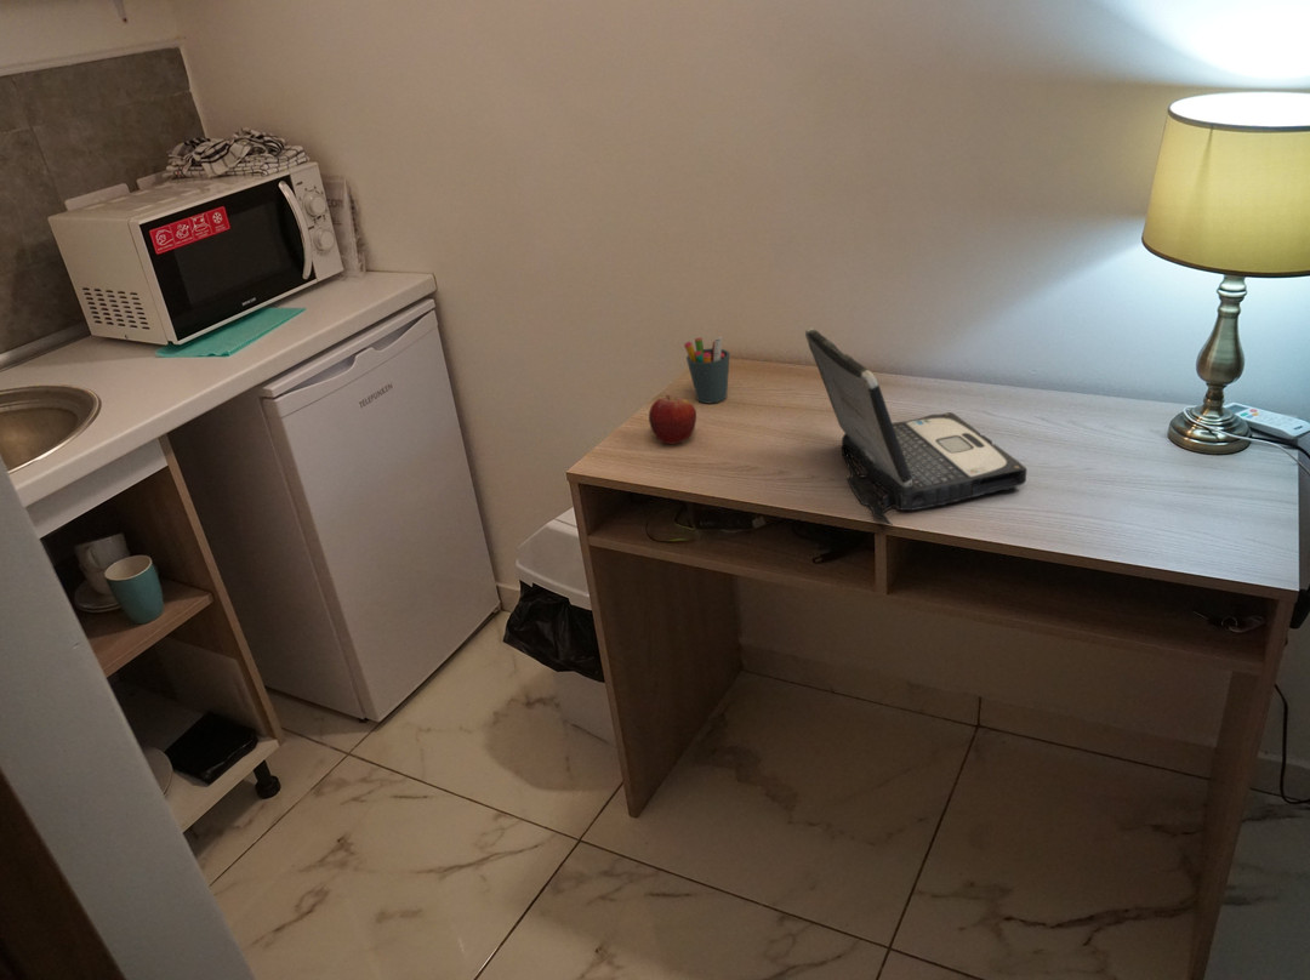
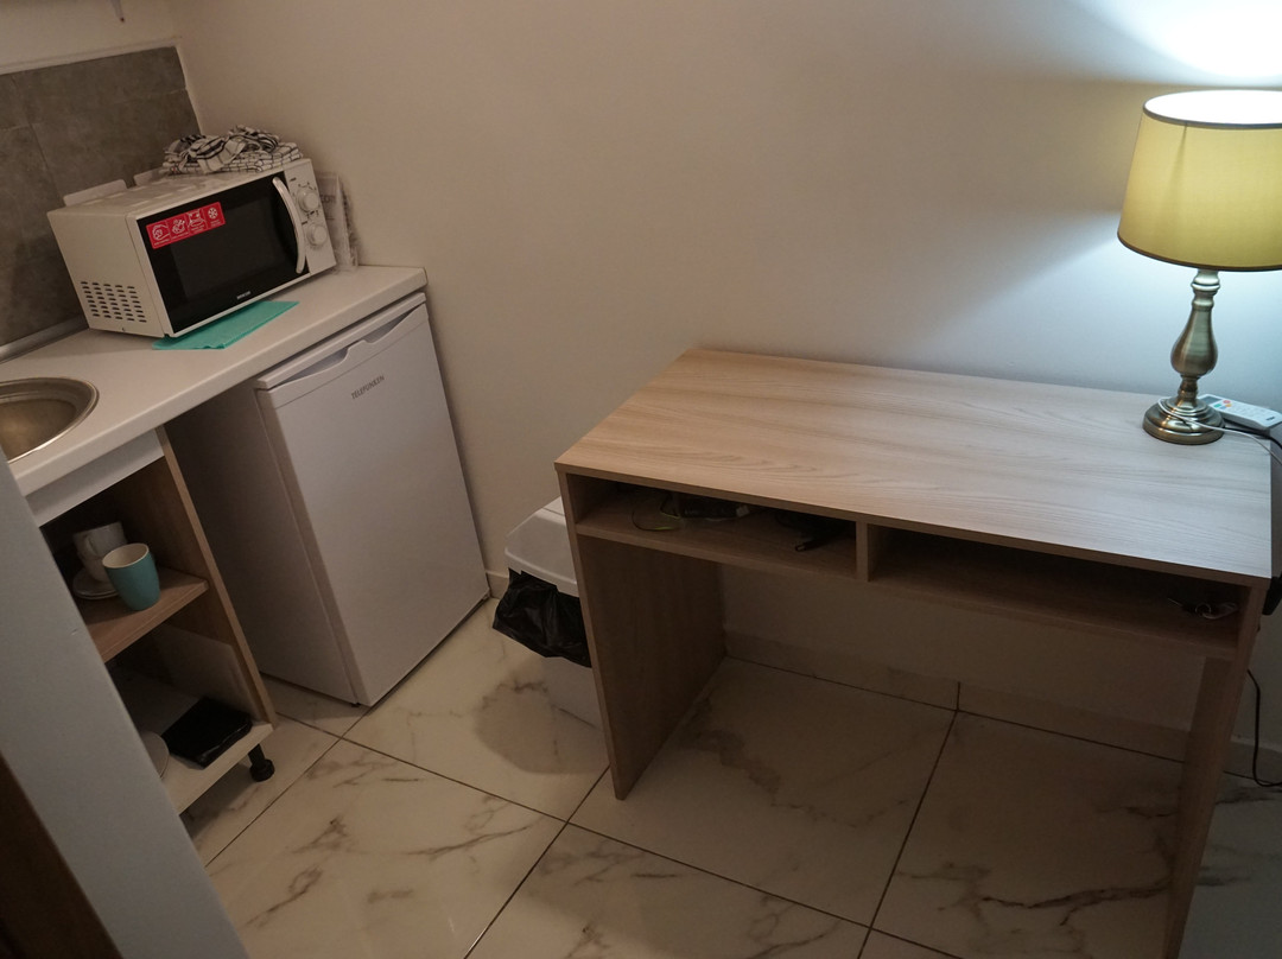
- laptop (910, 420)
- pen holder (707, 365)
- fruit (672, 418)
